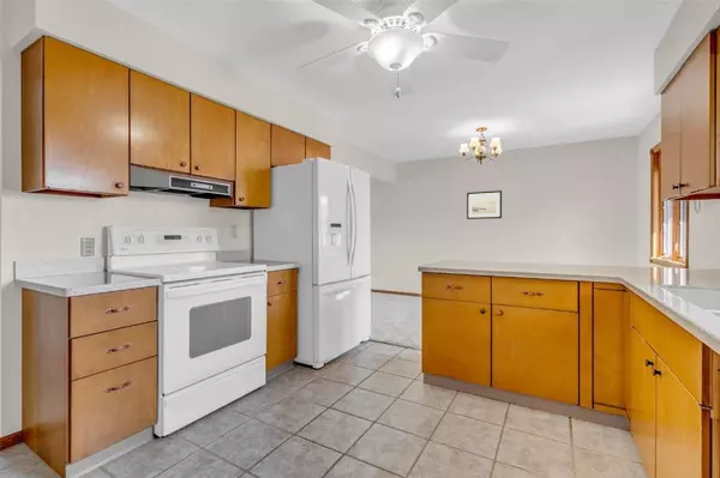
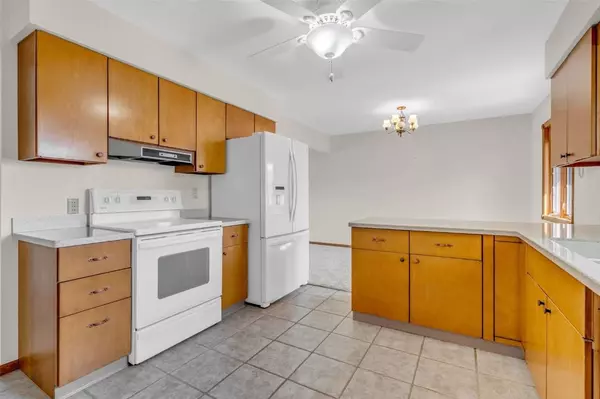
- wall art (484, 205)
